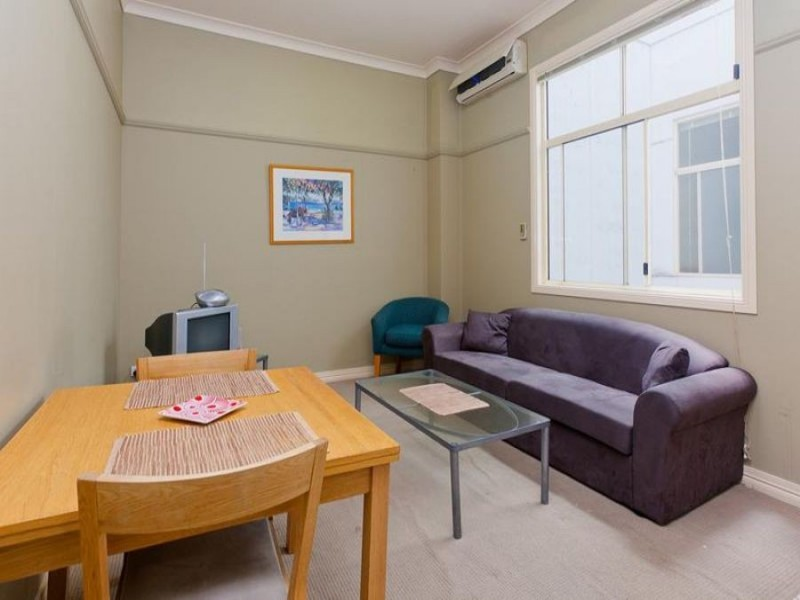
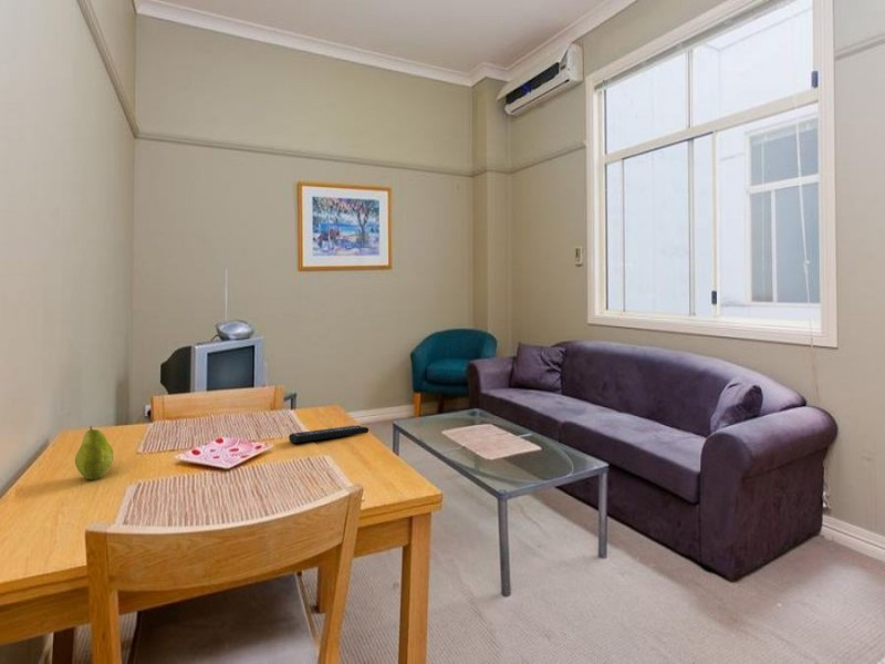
+ fruit (94, 453)
+ remote control (330, 433)
